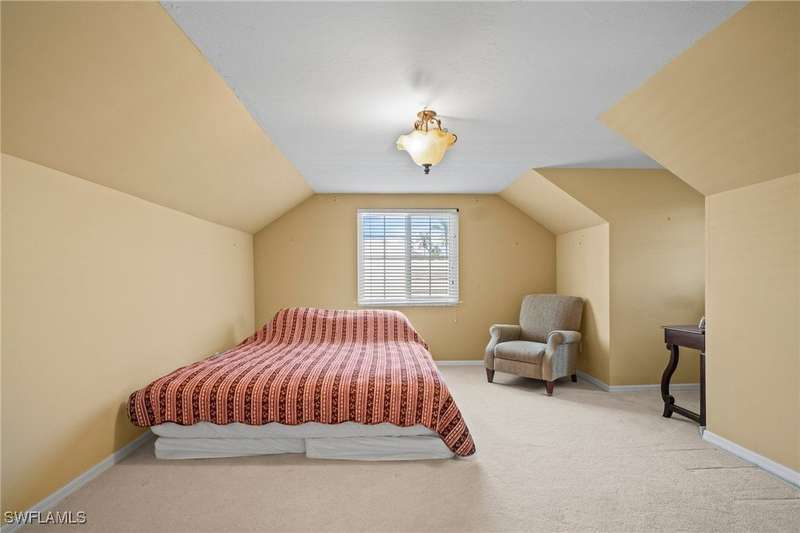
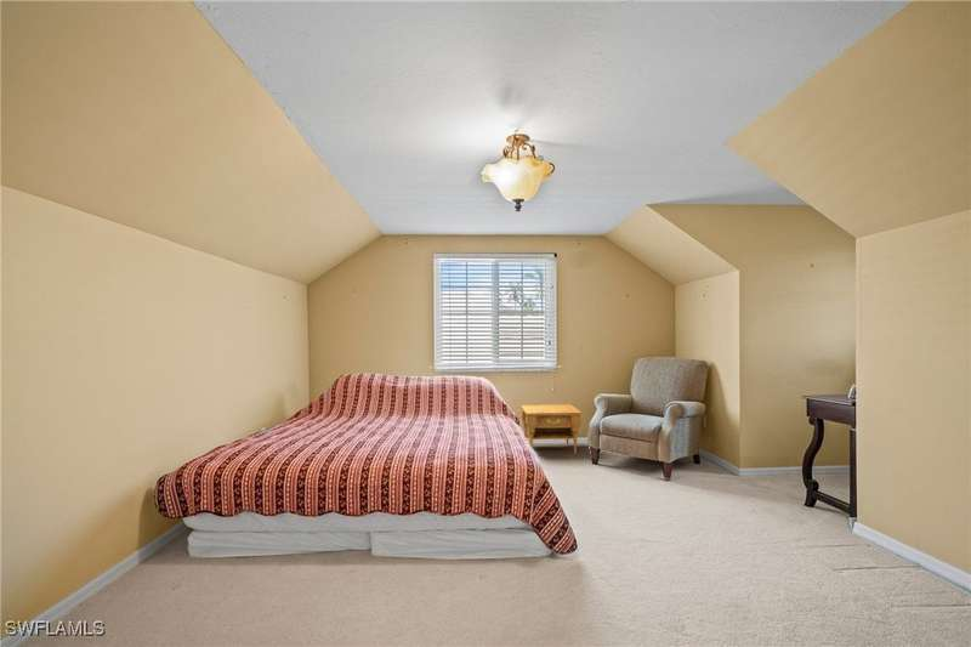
+ nightstand (550, 429)
